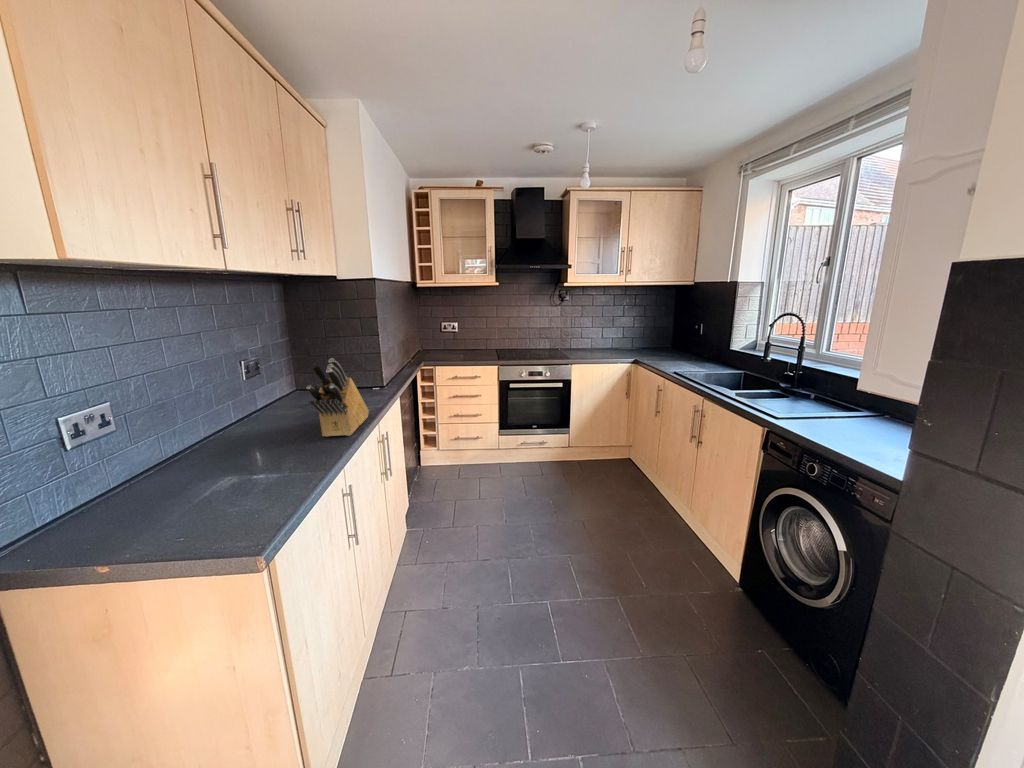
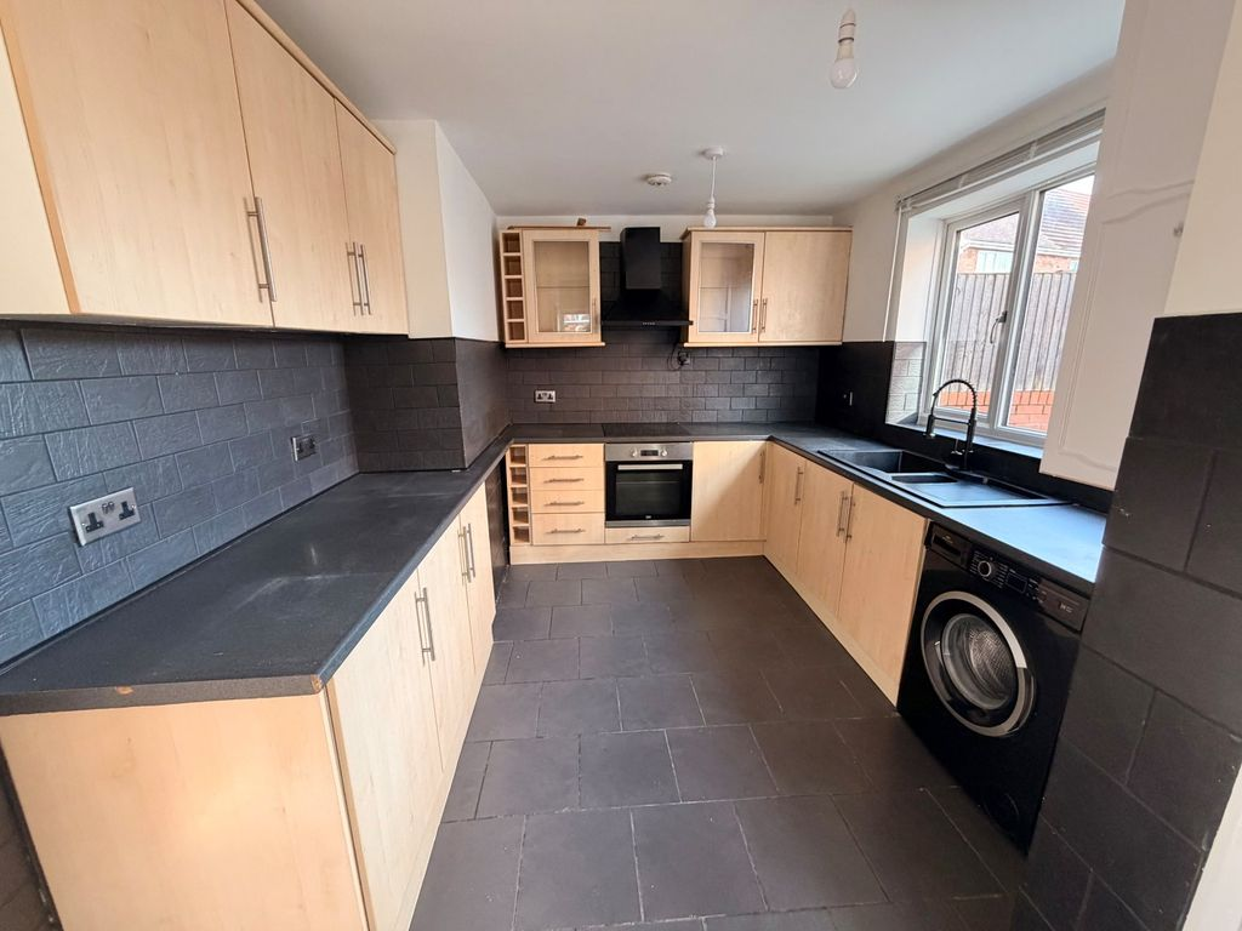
- knife block (339, 393)
